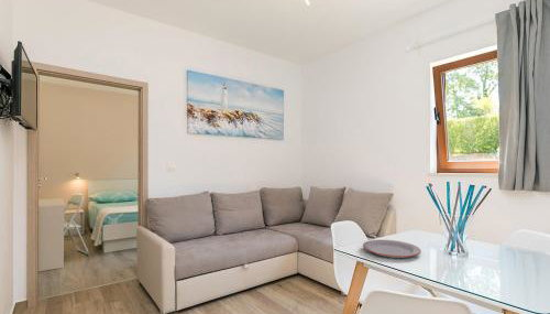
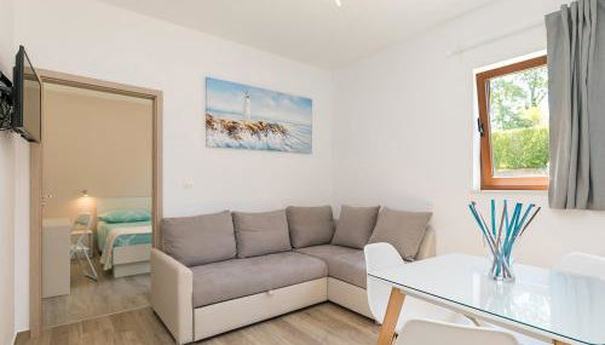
- plate (391, 249)
